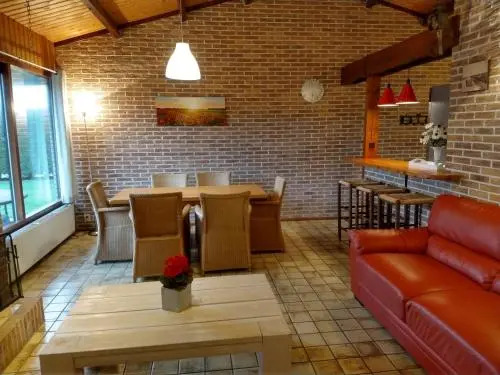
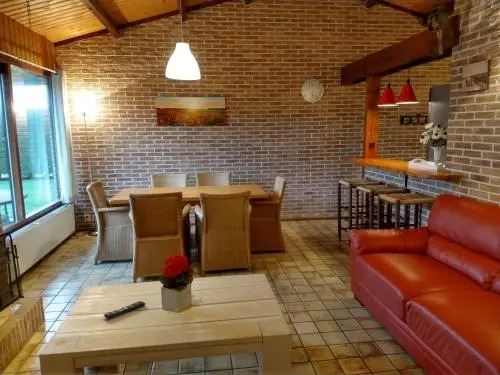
+ remote control (125, 309)
